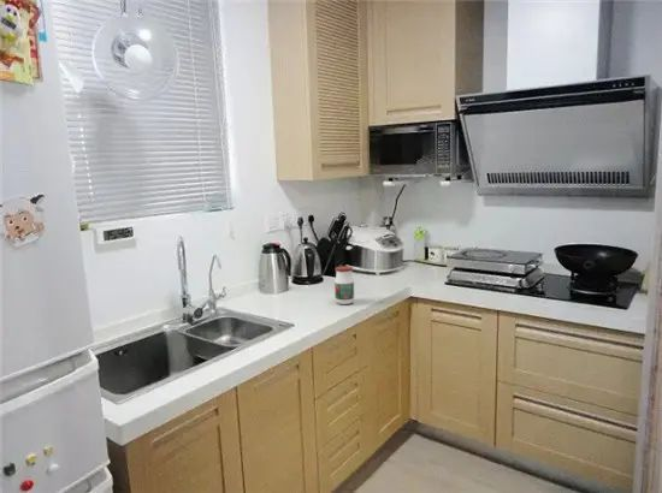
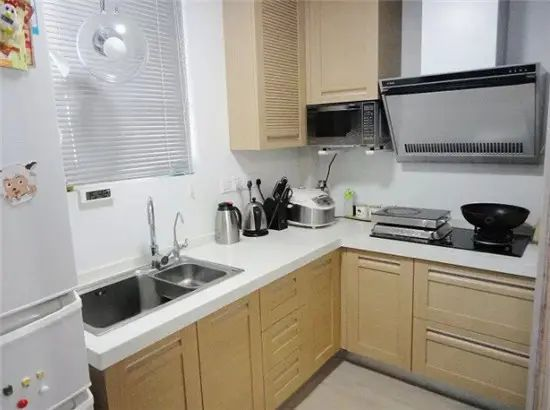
- jar (344, 285)
